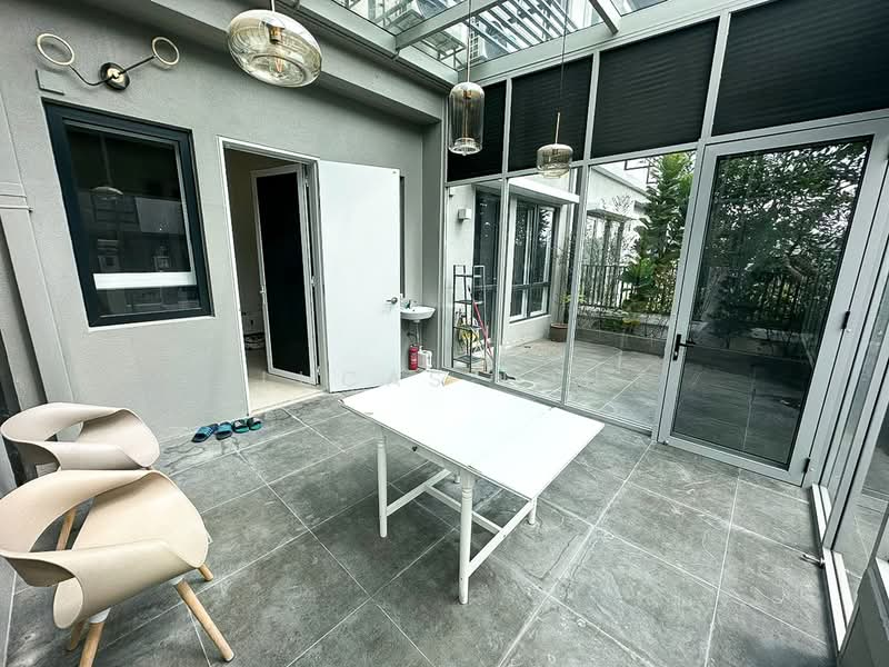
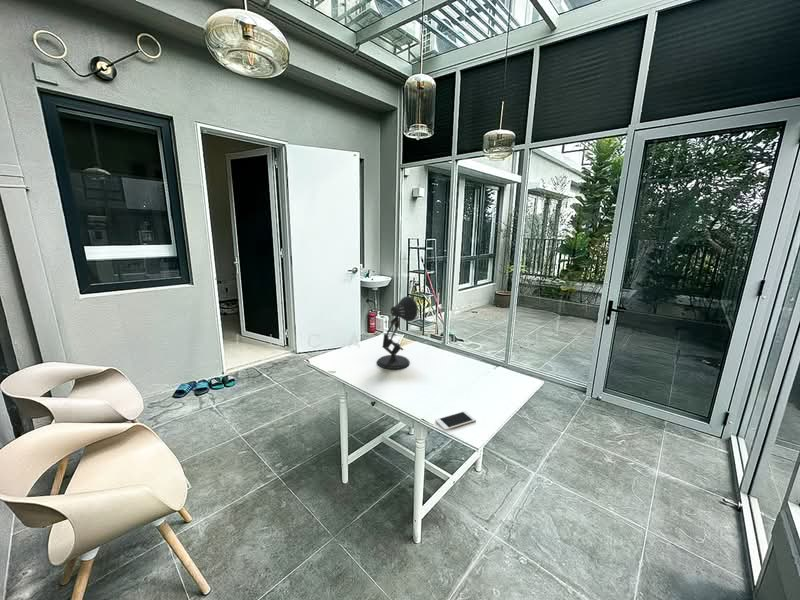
+ desk lamp (394, 330)
+ cell phone (455, 420)
